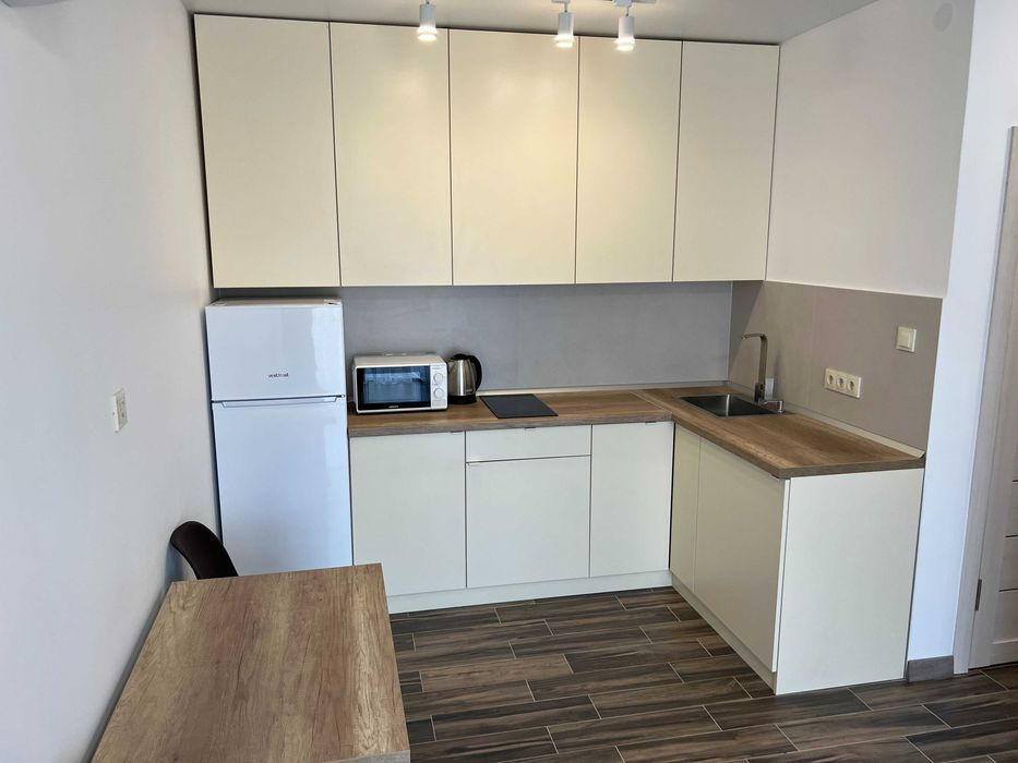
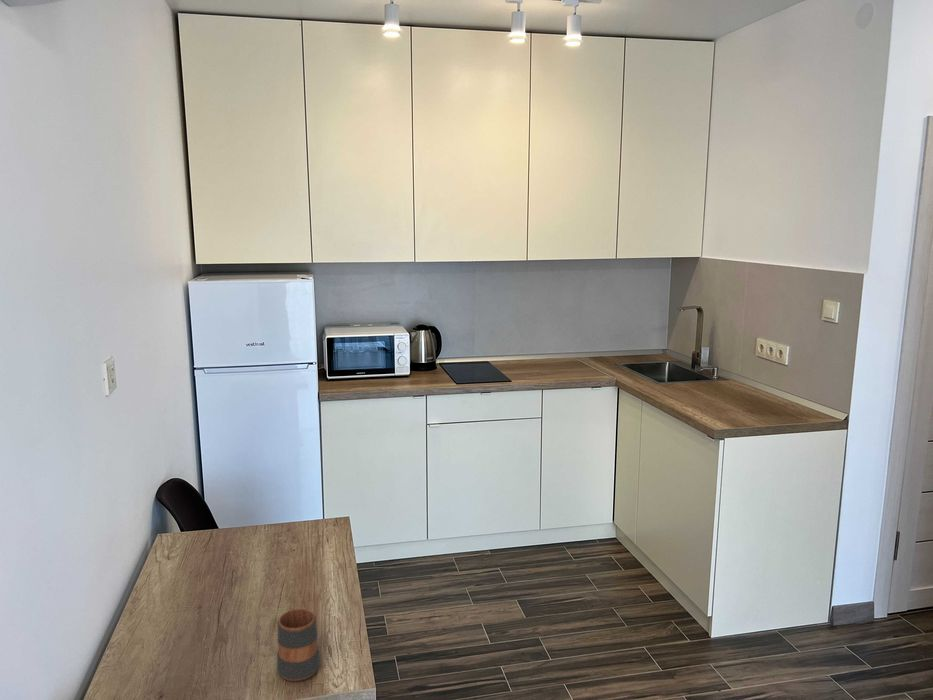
+ mug (296, 640)
